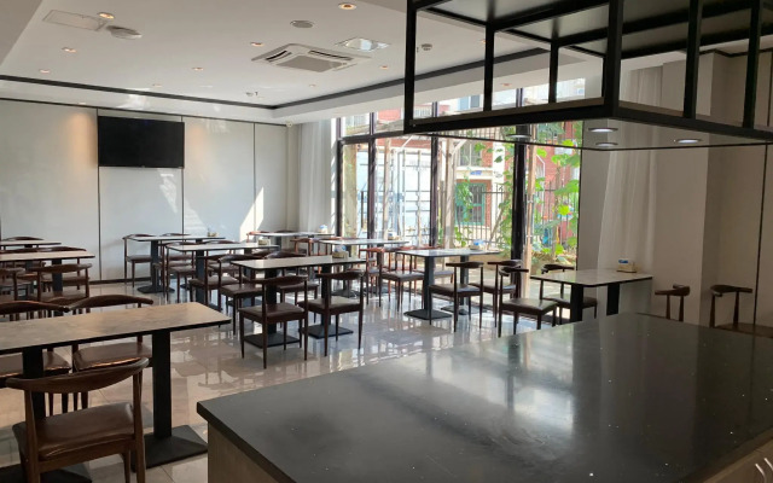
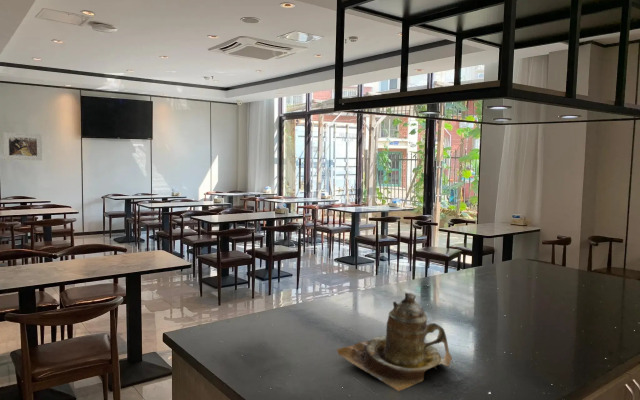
+ teapot (396, 328)
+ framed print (23, 146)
